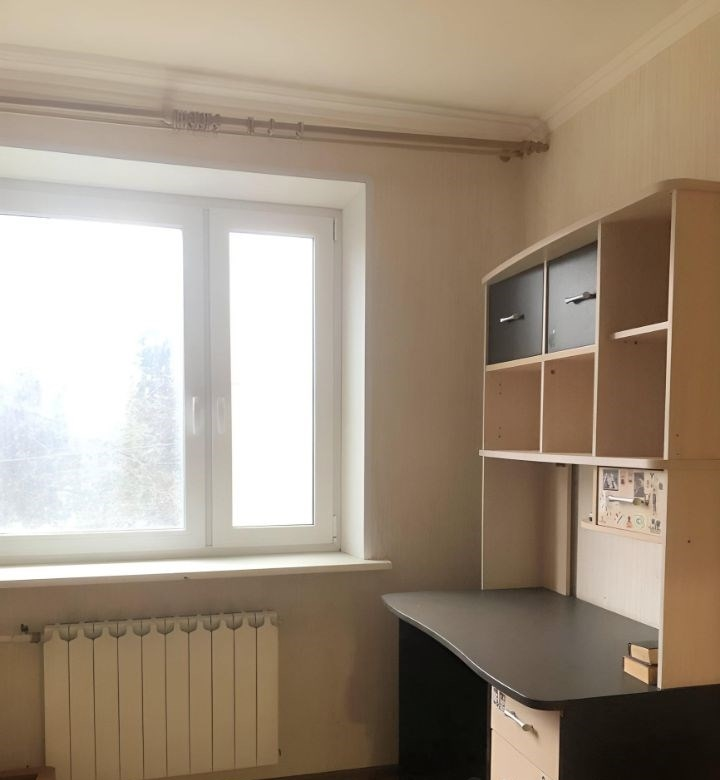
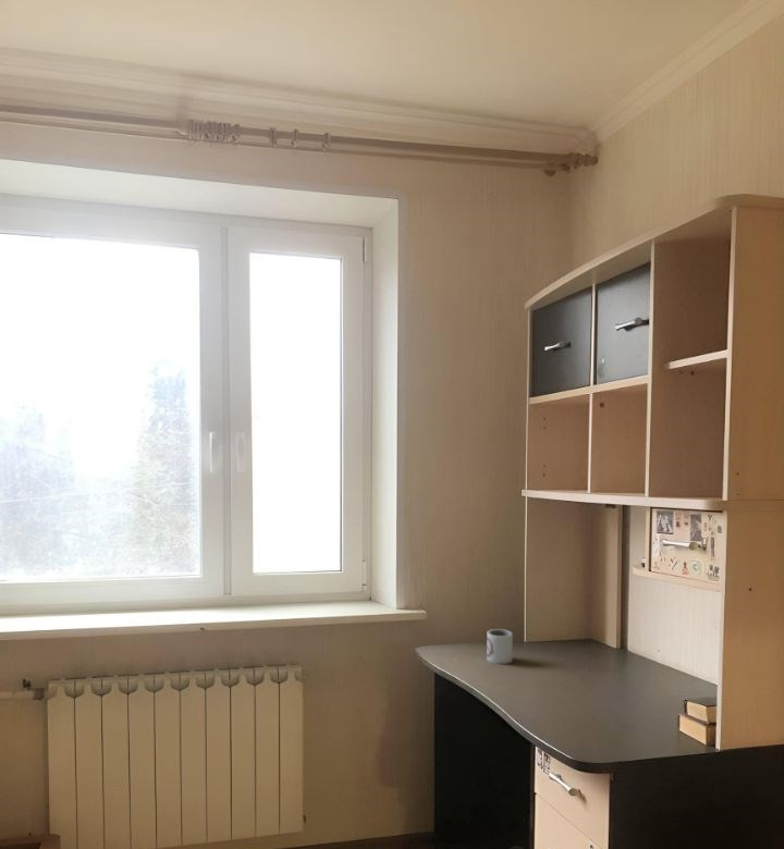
+ cup (498, 644)
